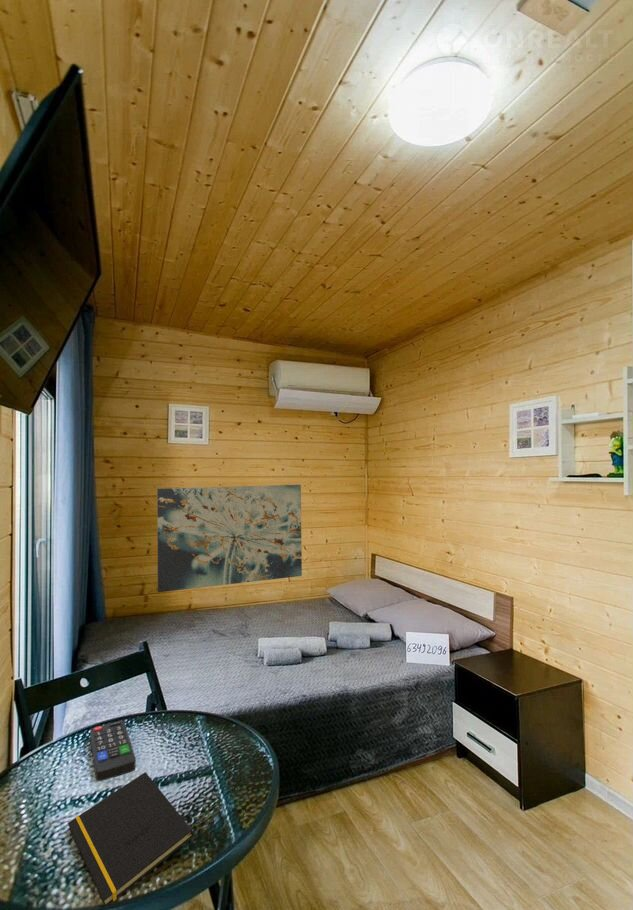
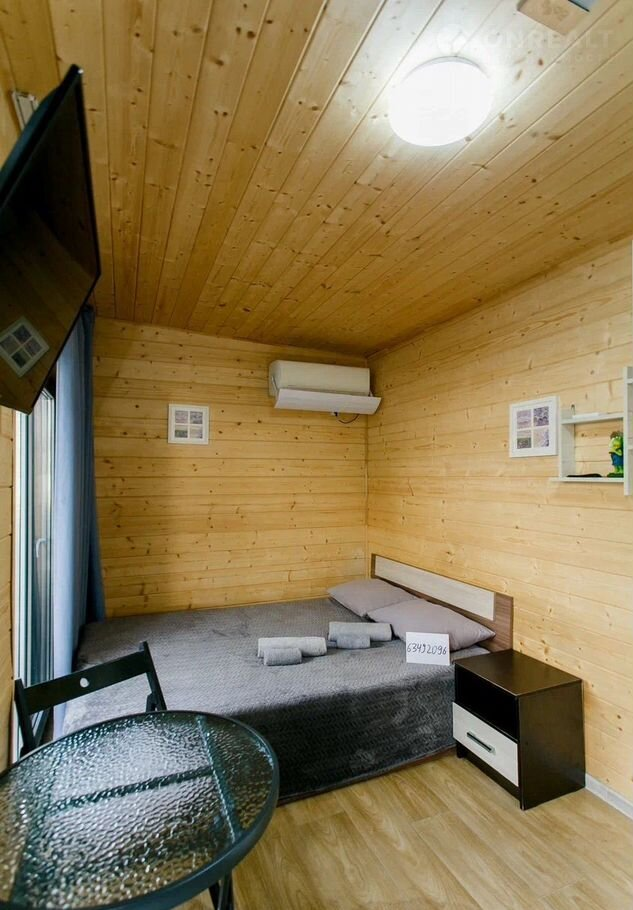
- notepad (128, 829)
- wall art (233, 534)
- remote control (111, 747)
